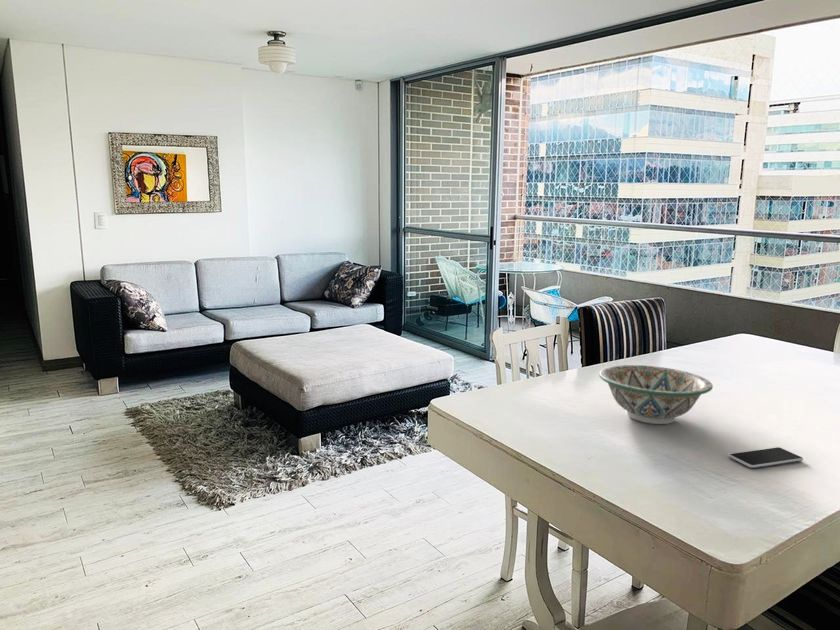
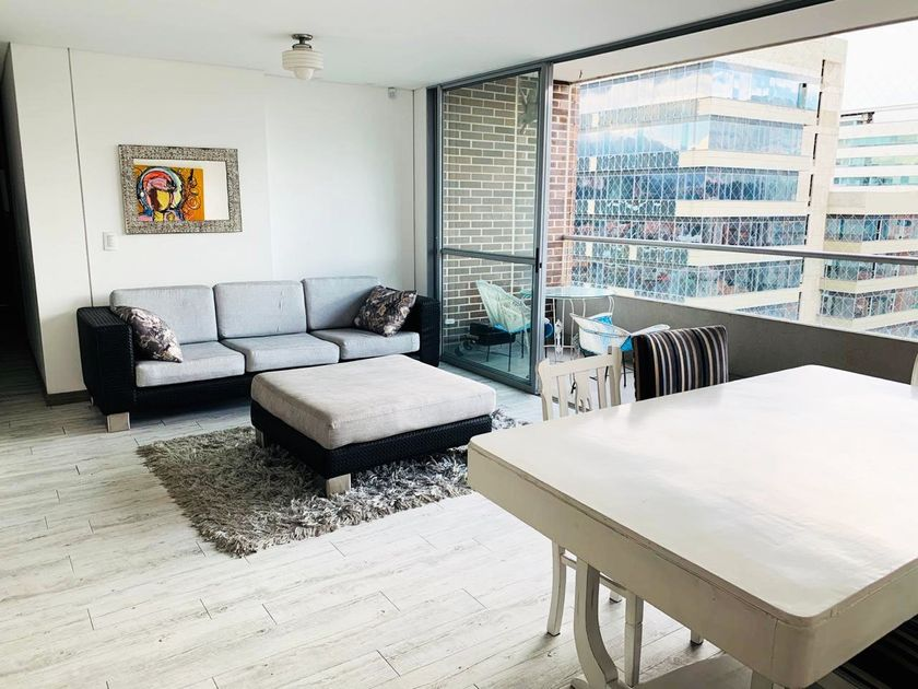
- smartphone (765, 457)
- decorative bowl (653, 396)
